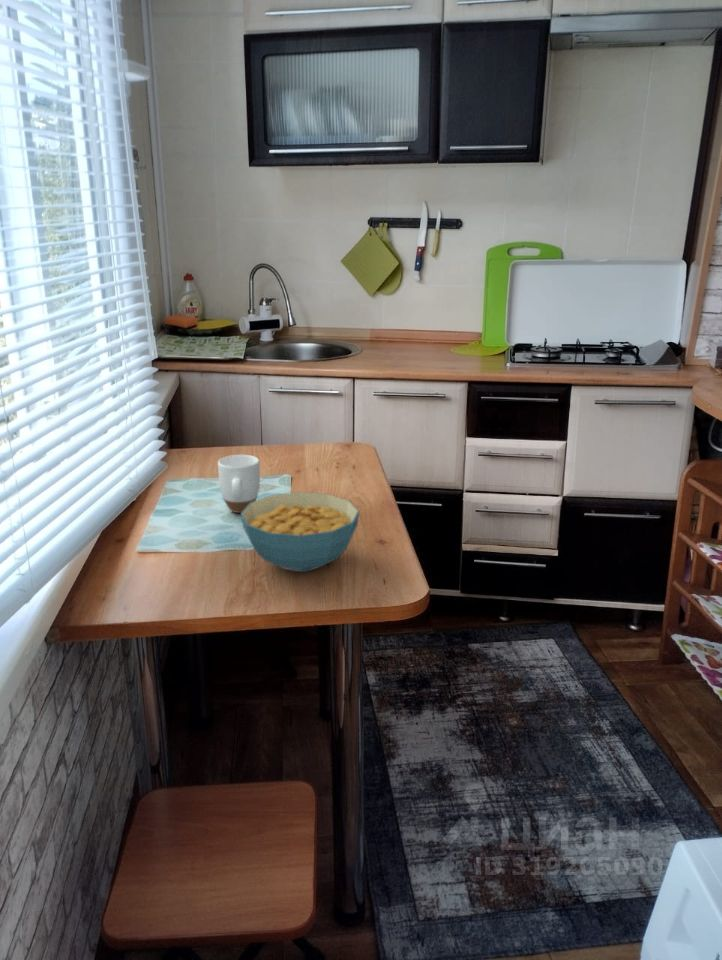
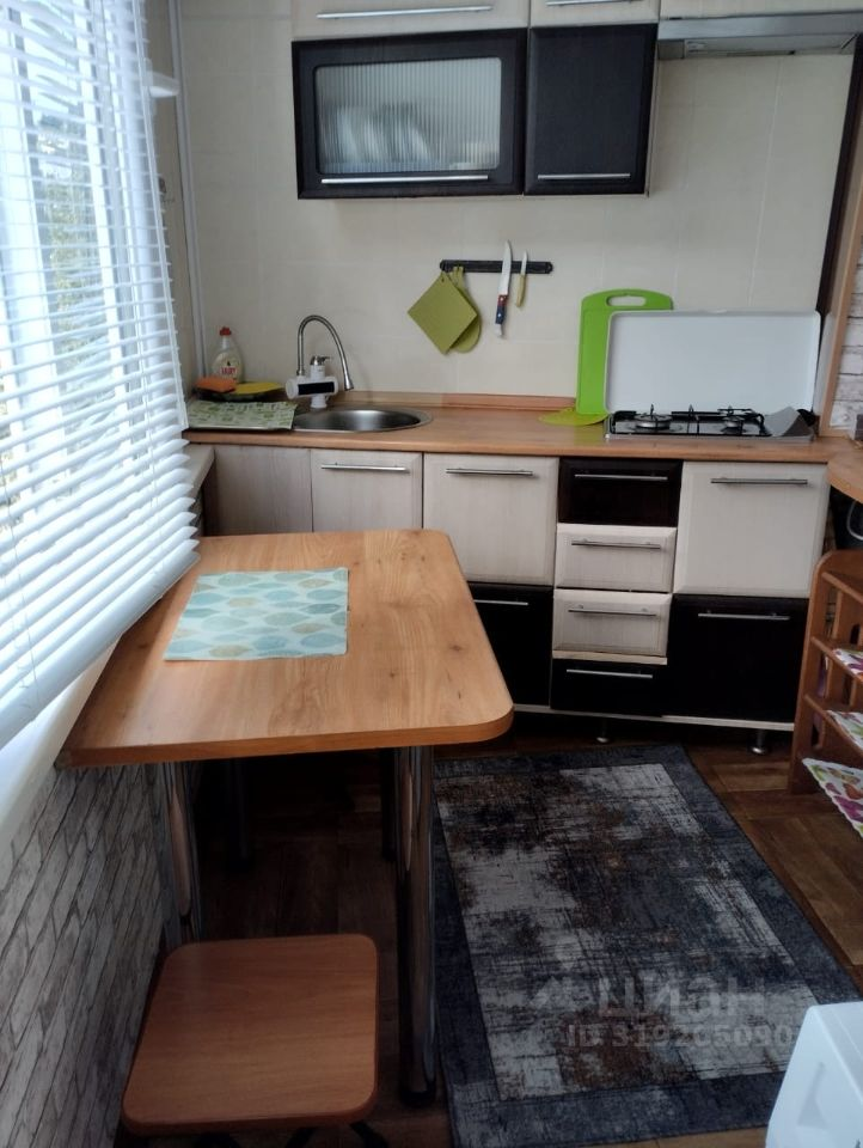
- mug (239, 488)
- cereal bowl (300, 538)
